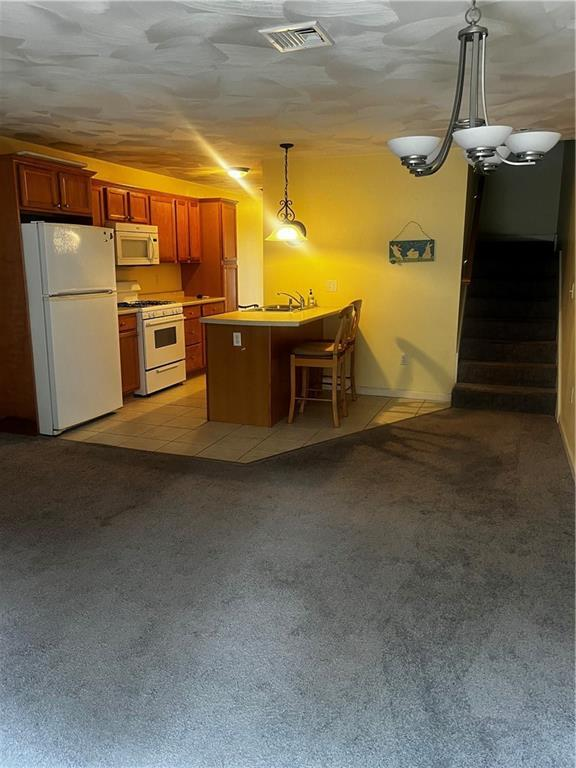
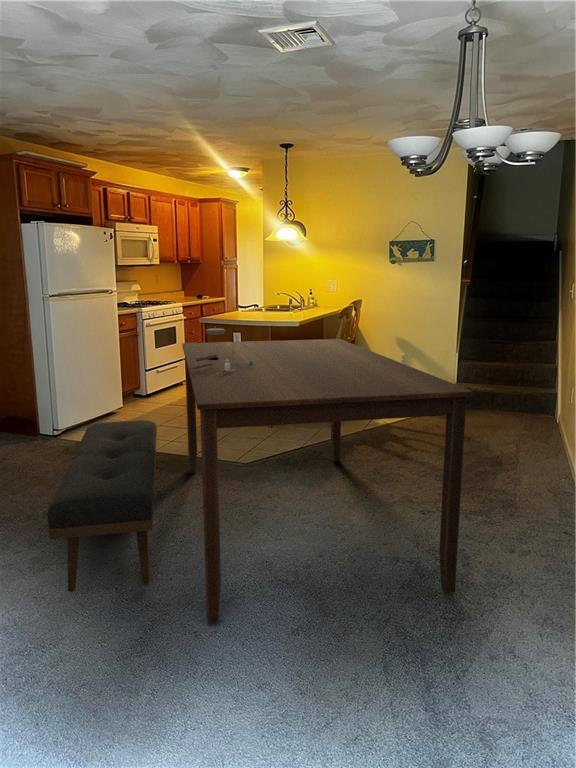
+ dining table (236, 426)
